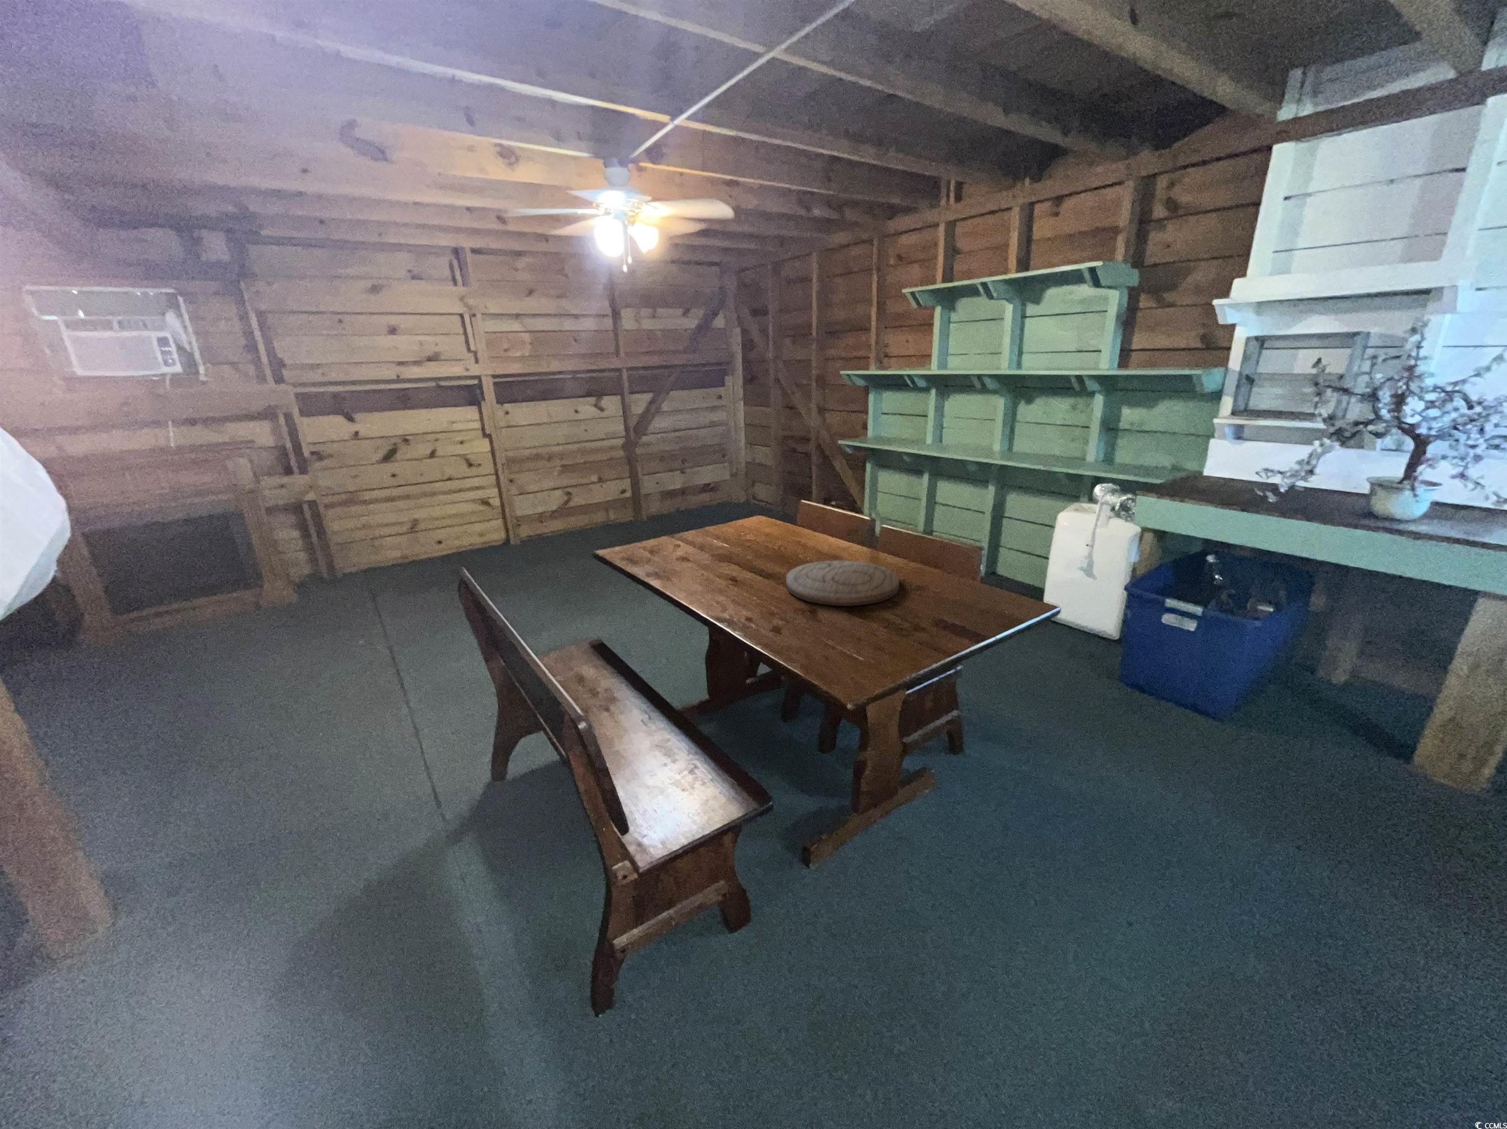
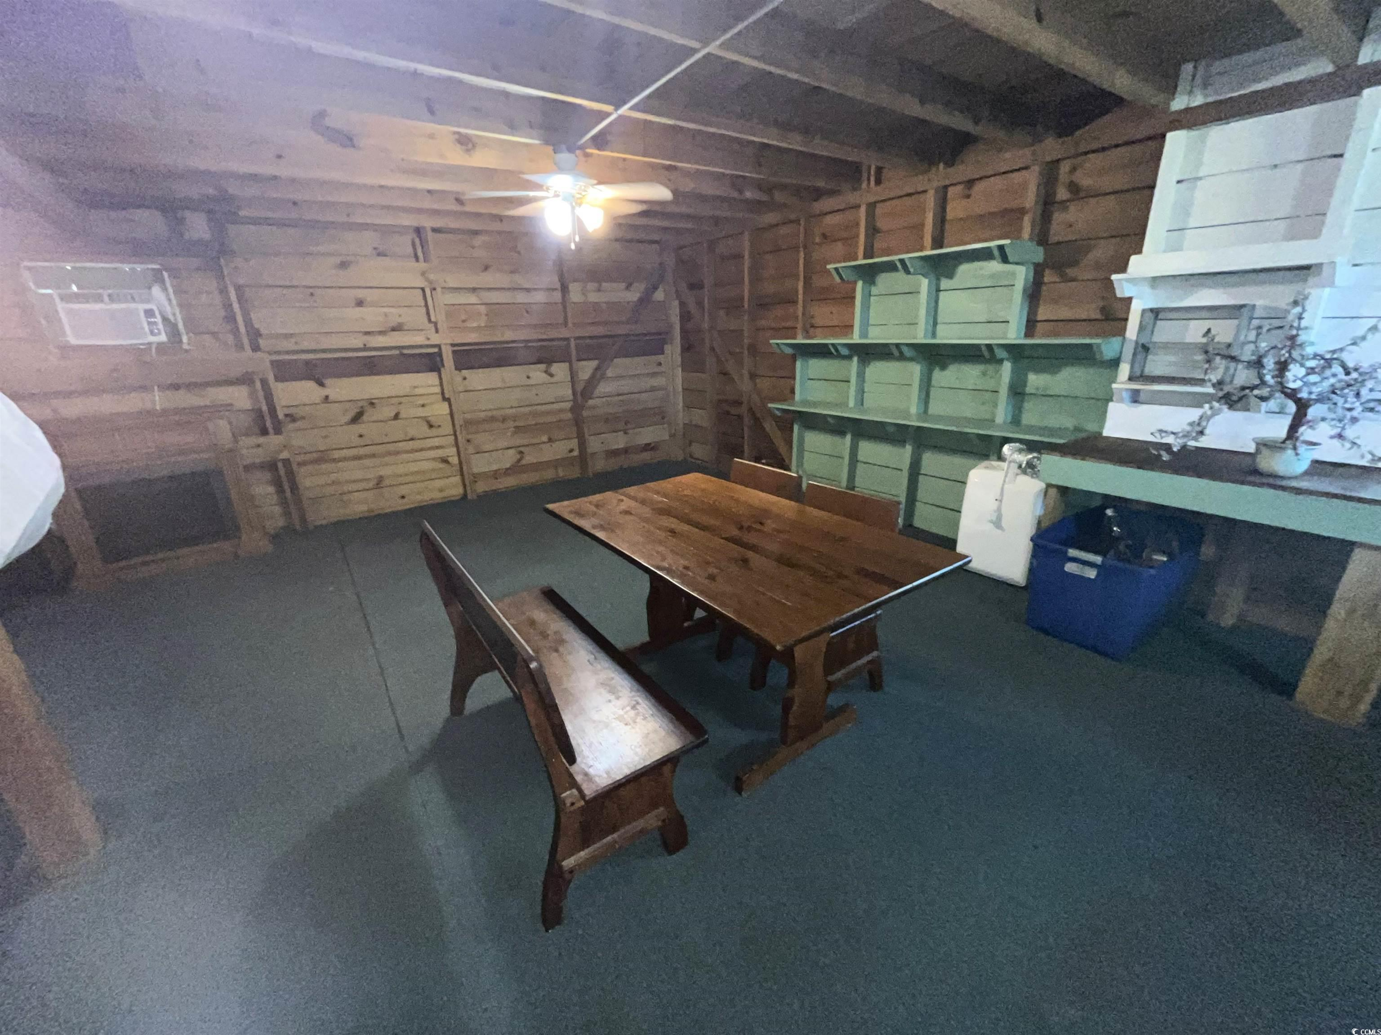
- cutting board (841, 581)
